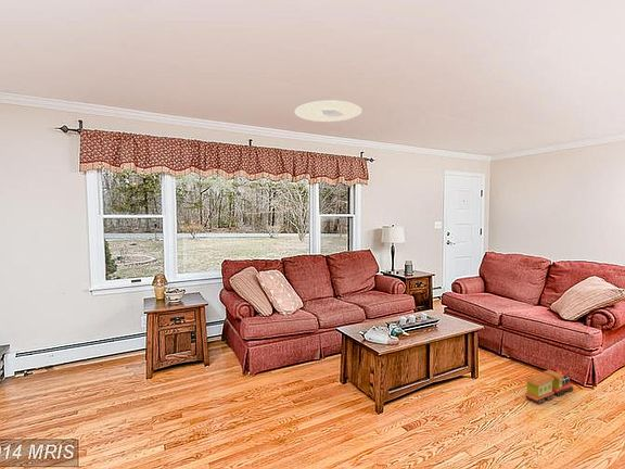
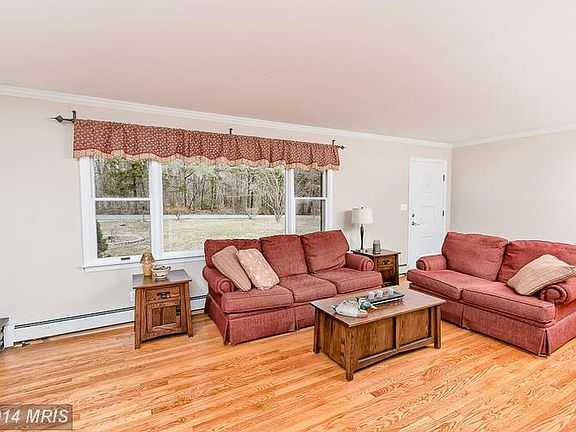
- toy train (551, 382)
- ceiling light (328, 109)
